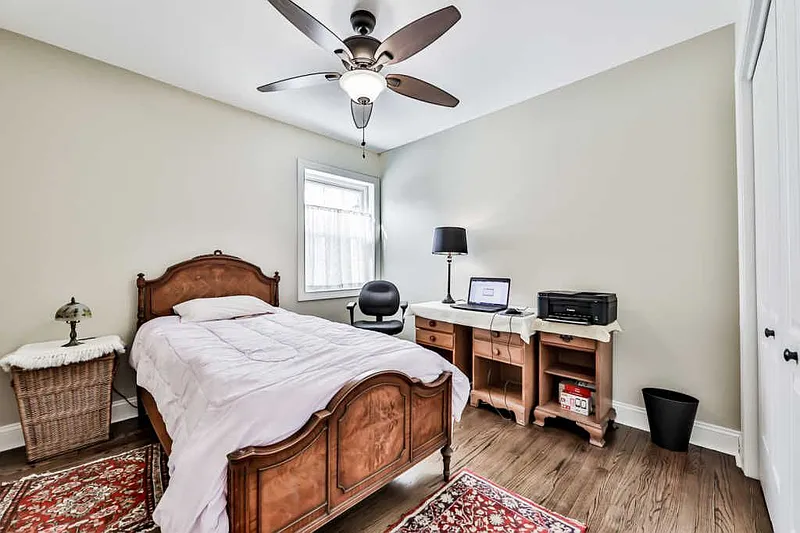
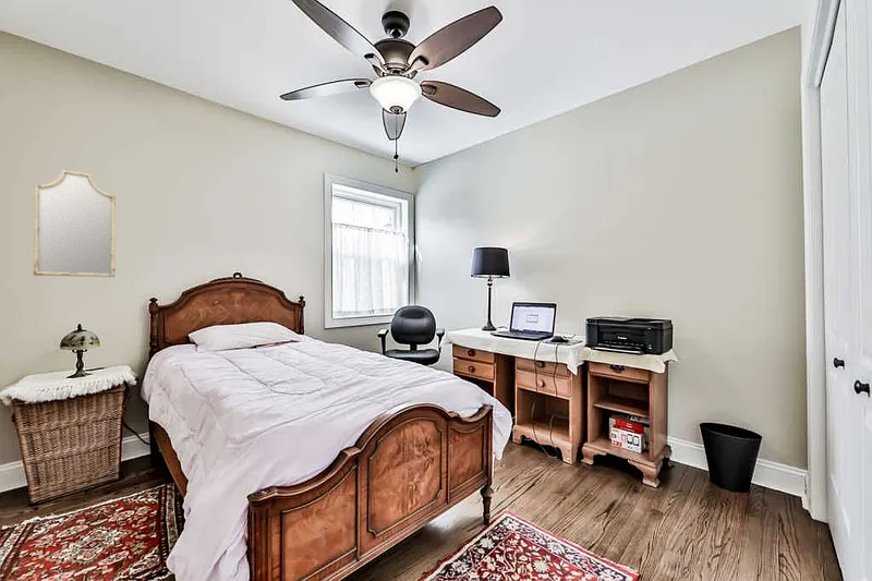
+ home mirror (76, 223)
